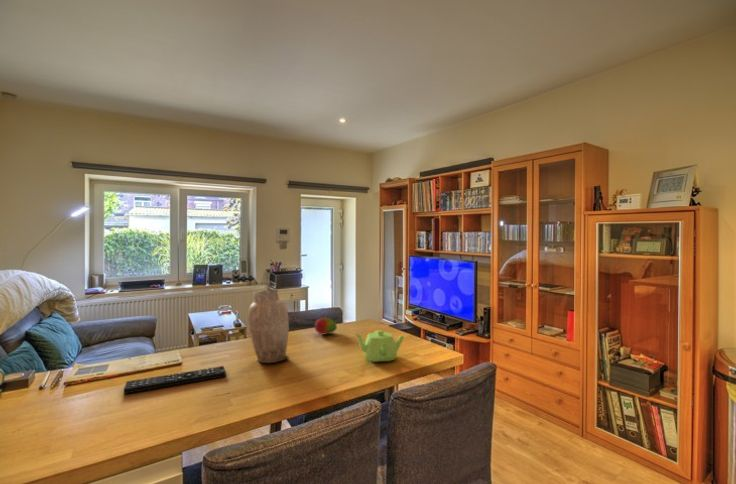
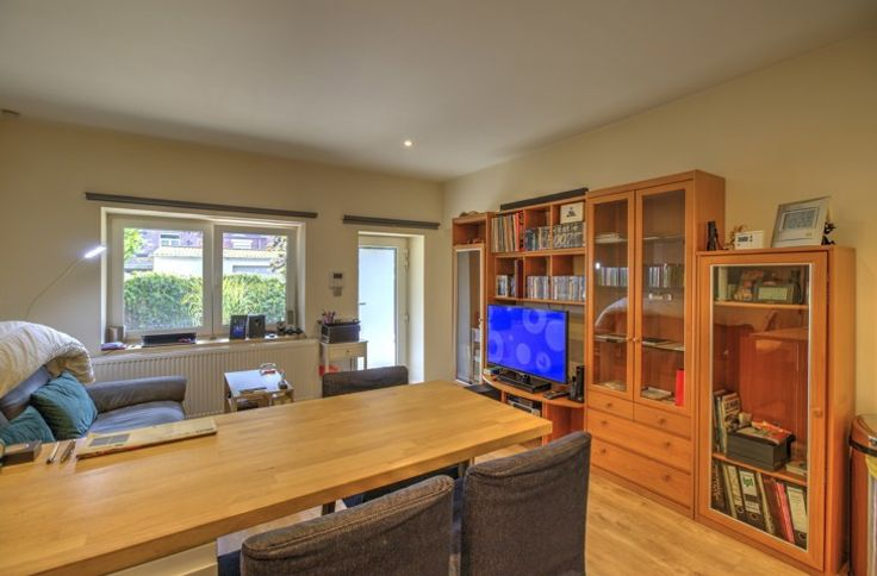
- fruit (325, 325)
- teapot (379, 345)
- remote control (178, 378)
- vase (268, 324)
